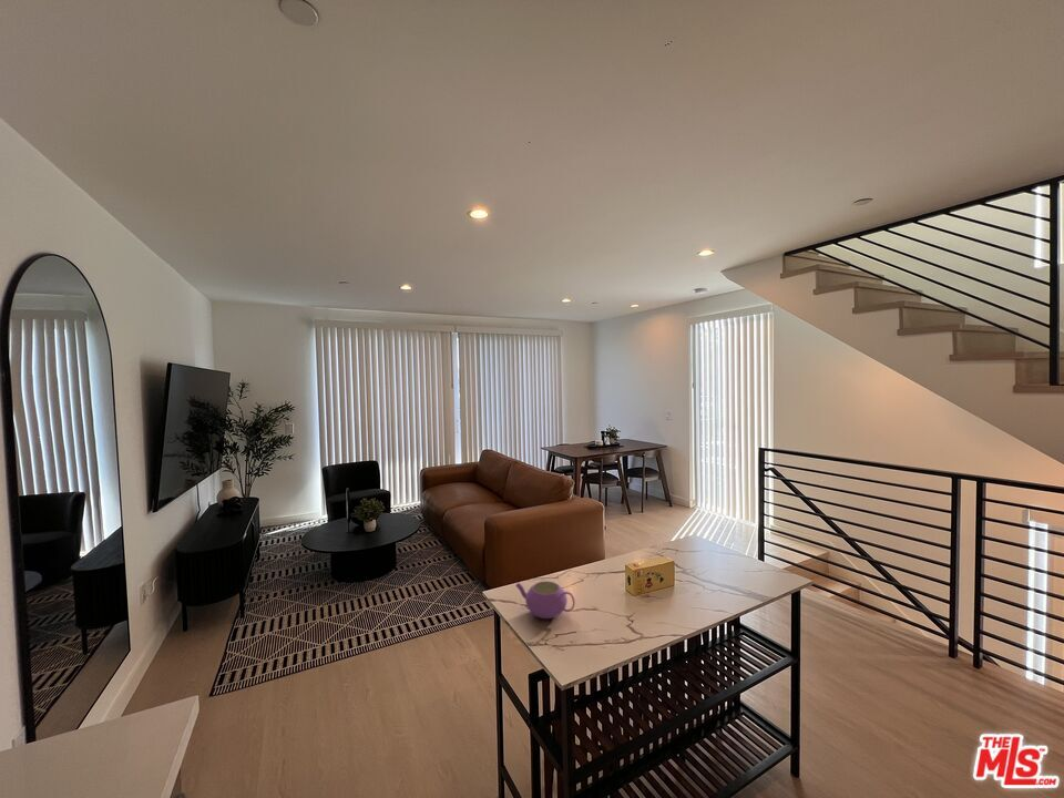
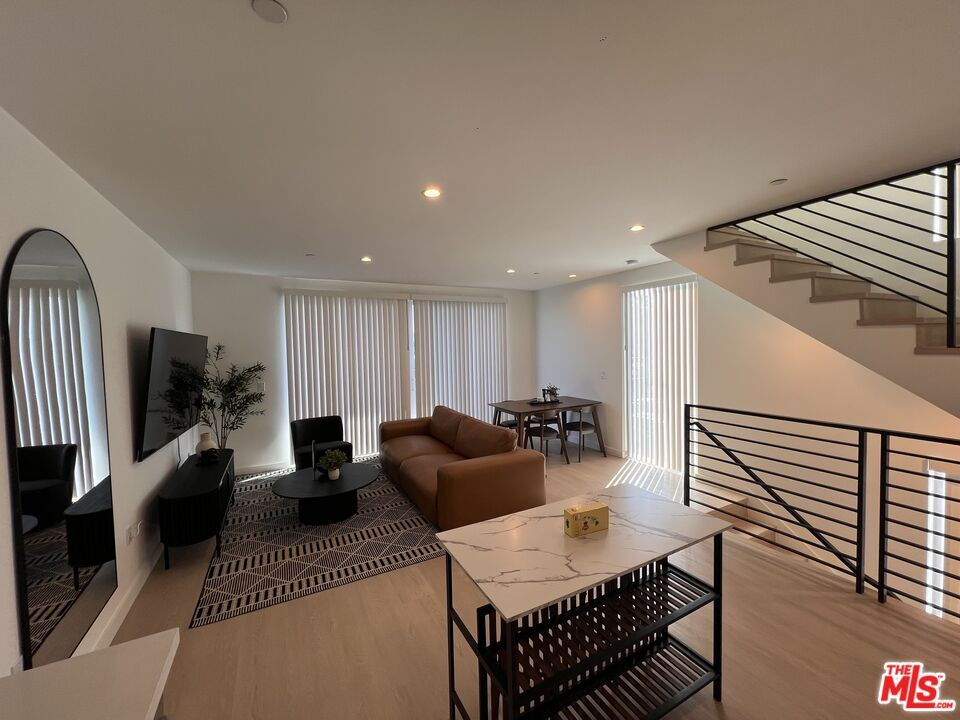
- teapot (544, 600)
